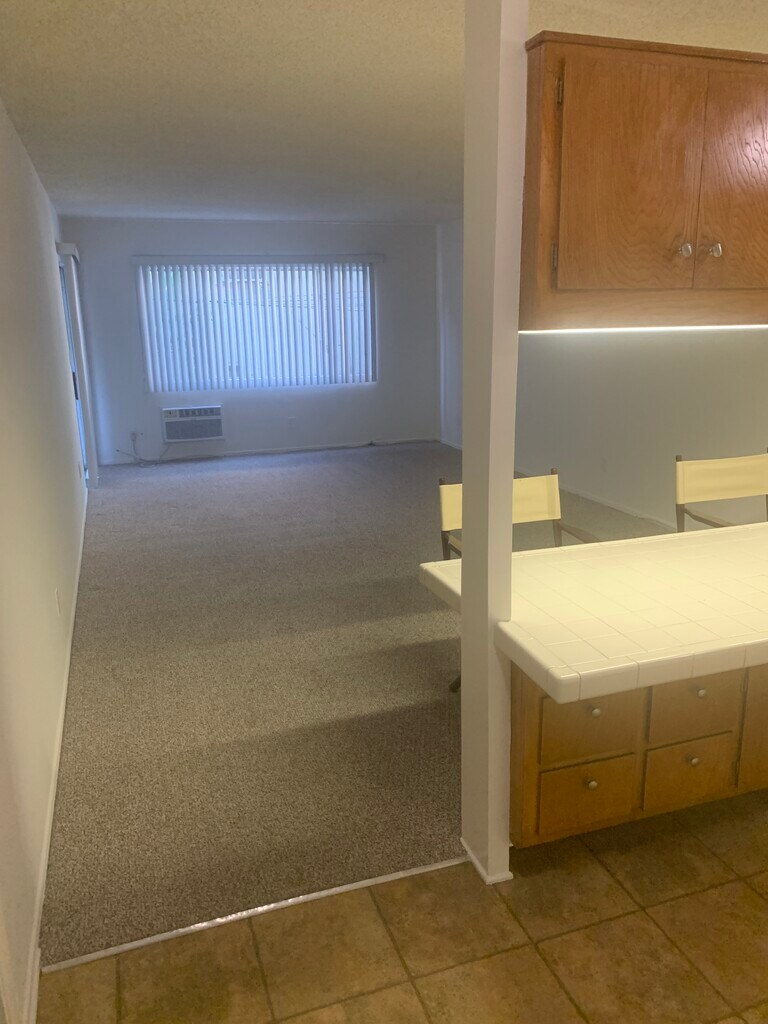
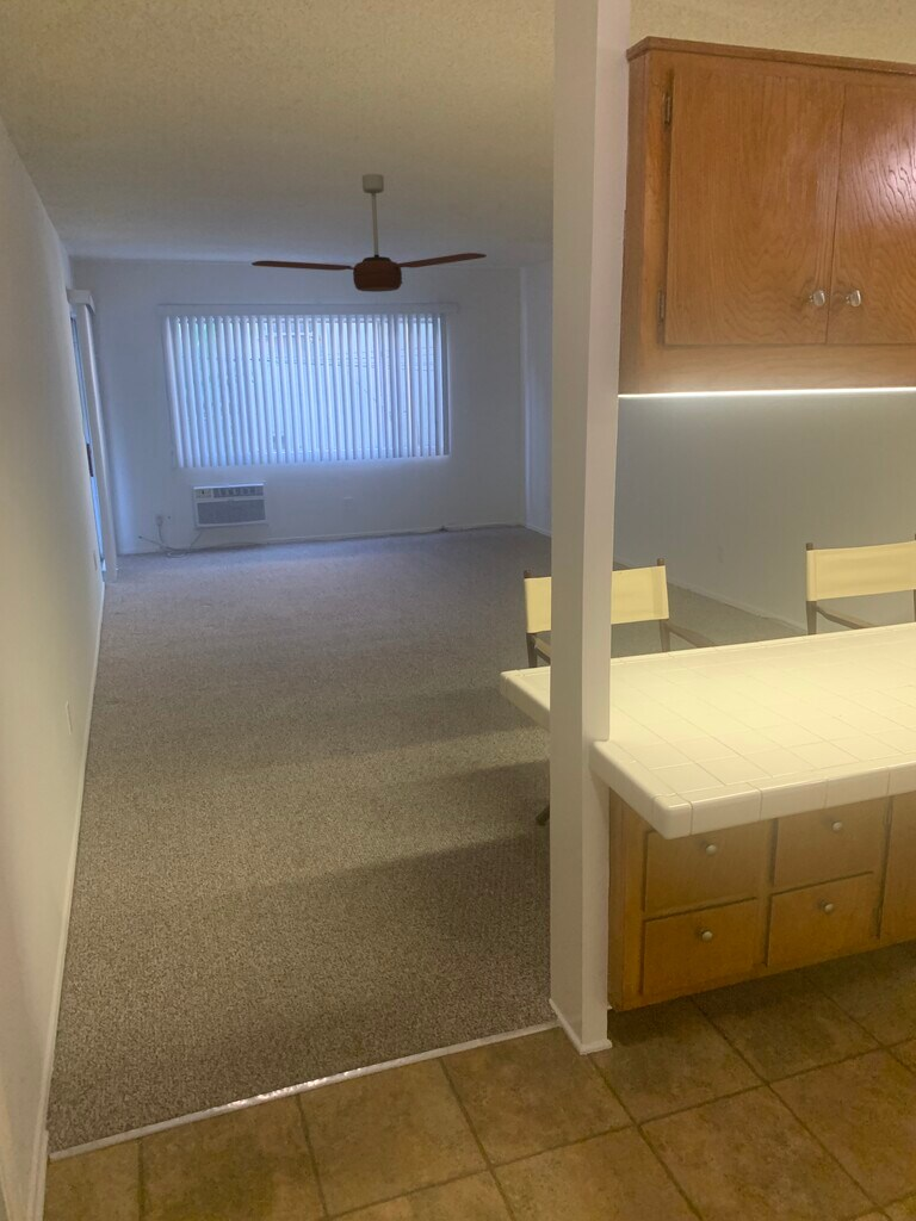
+ ceiling fan (373, 236)
